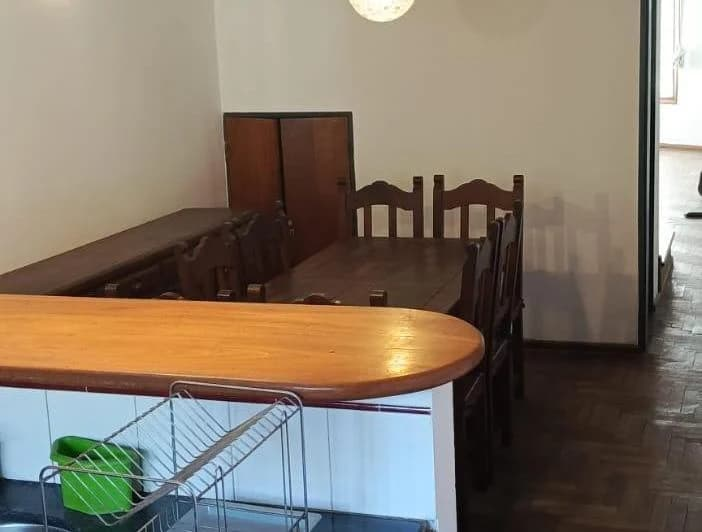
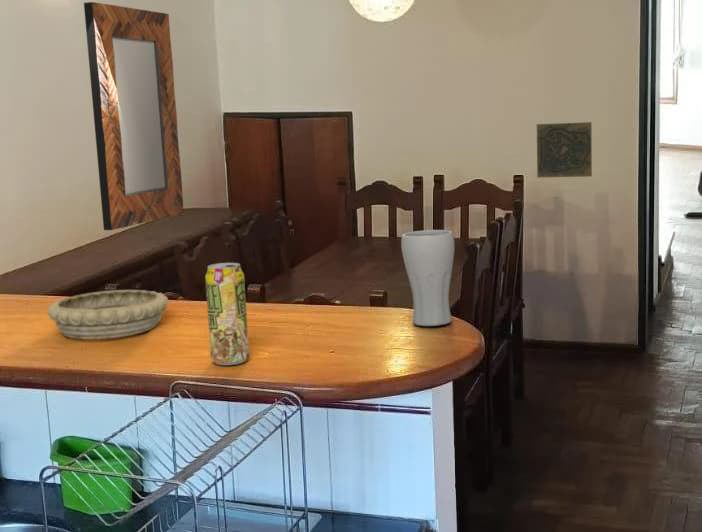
+ decorative tile (564, 150)
+ home mirror (138, 116)
+ decorative bowl (109, 313)
+ drinking glass (428, 278)
+ beverage can (227, 312)
